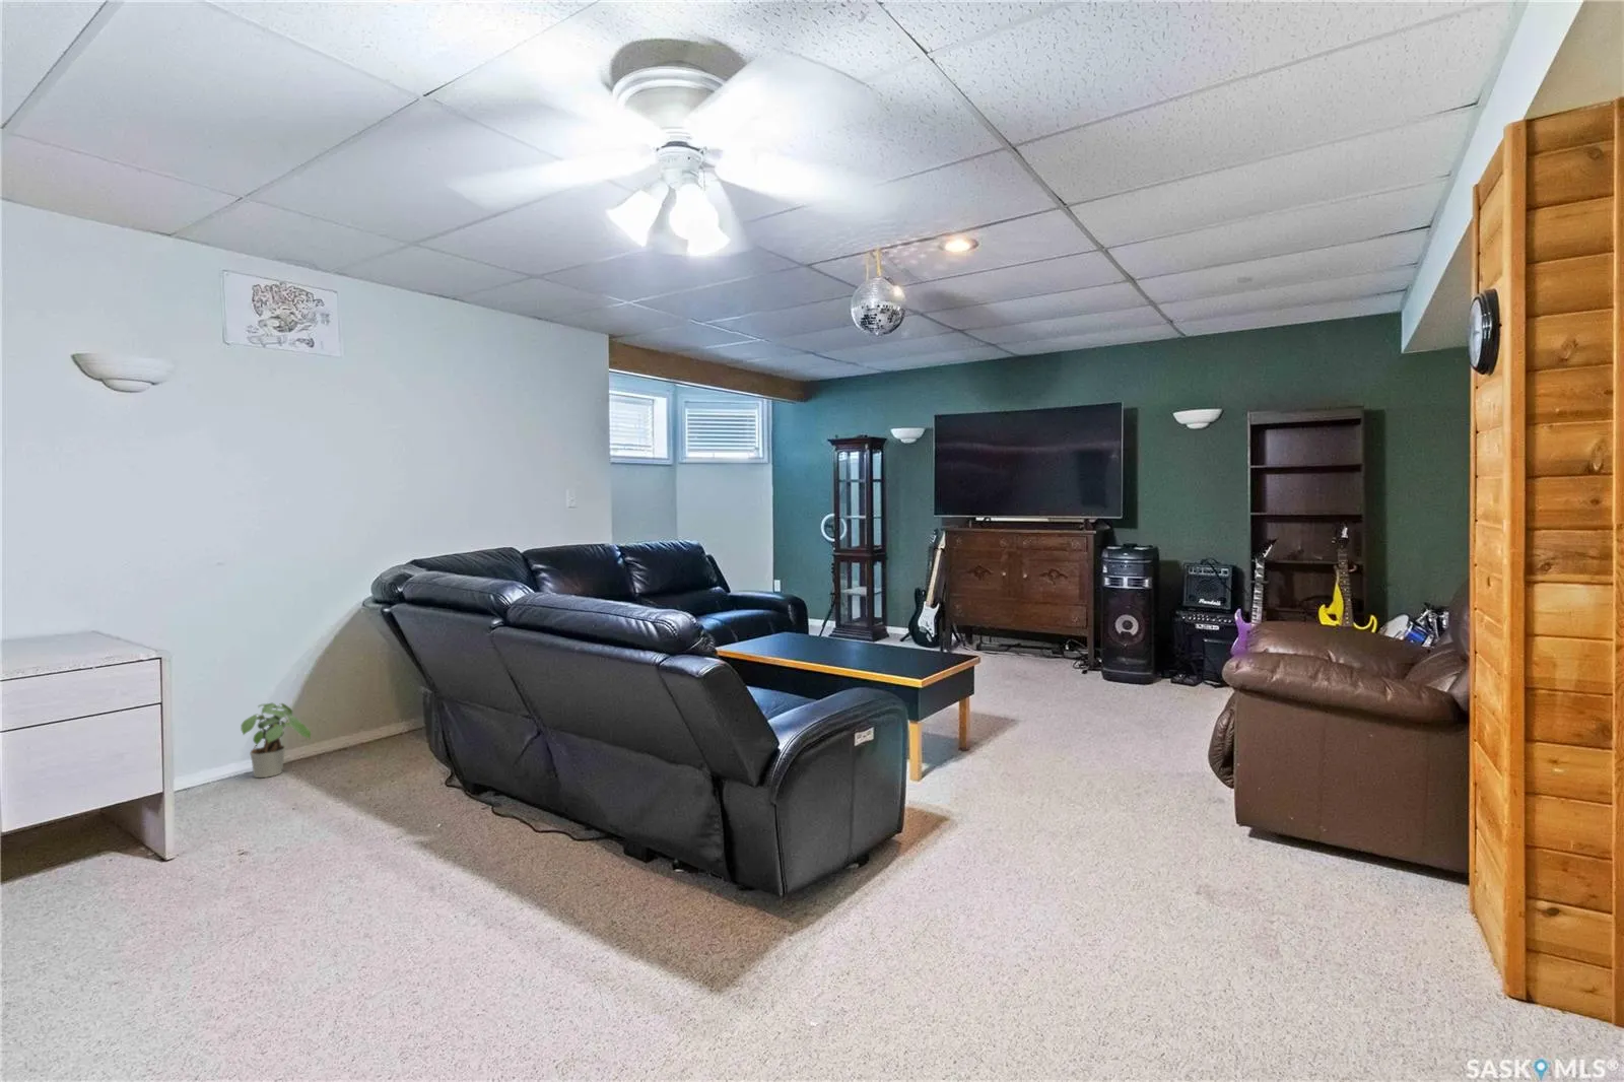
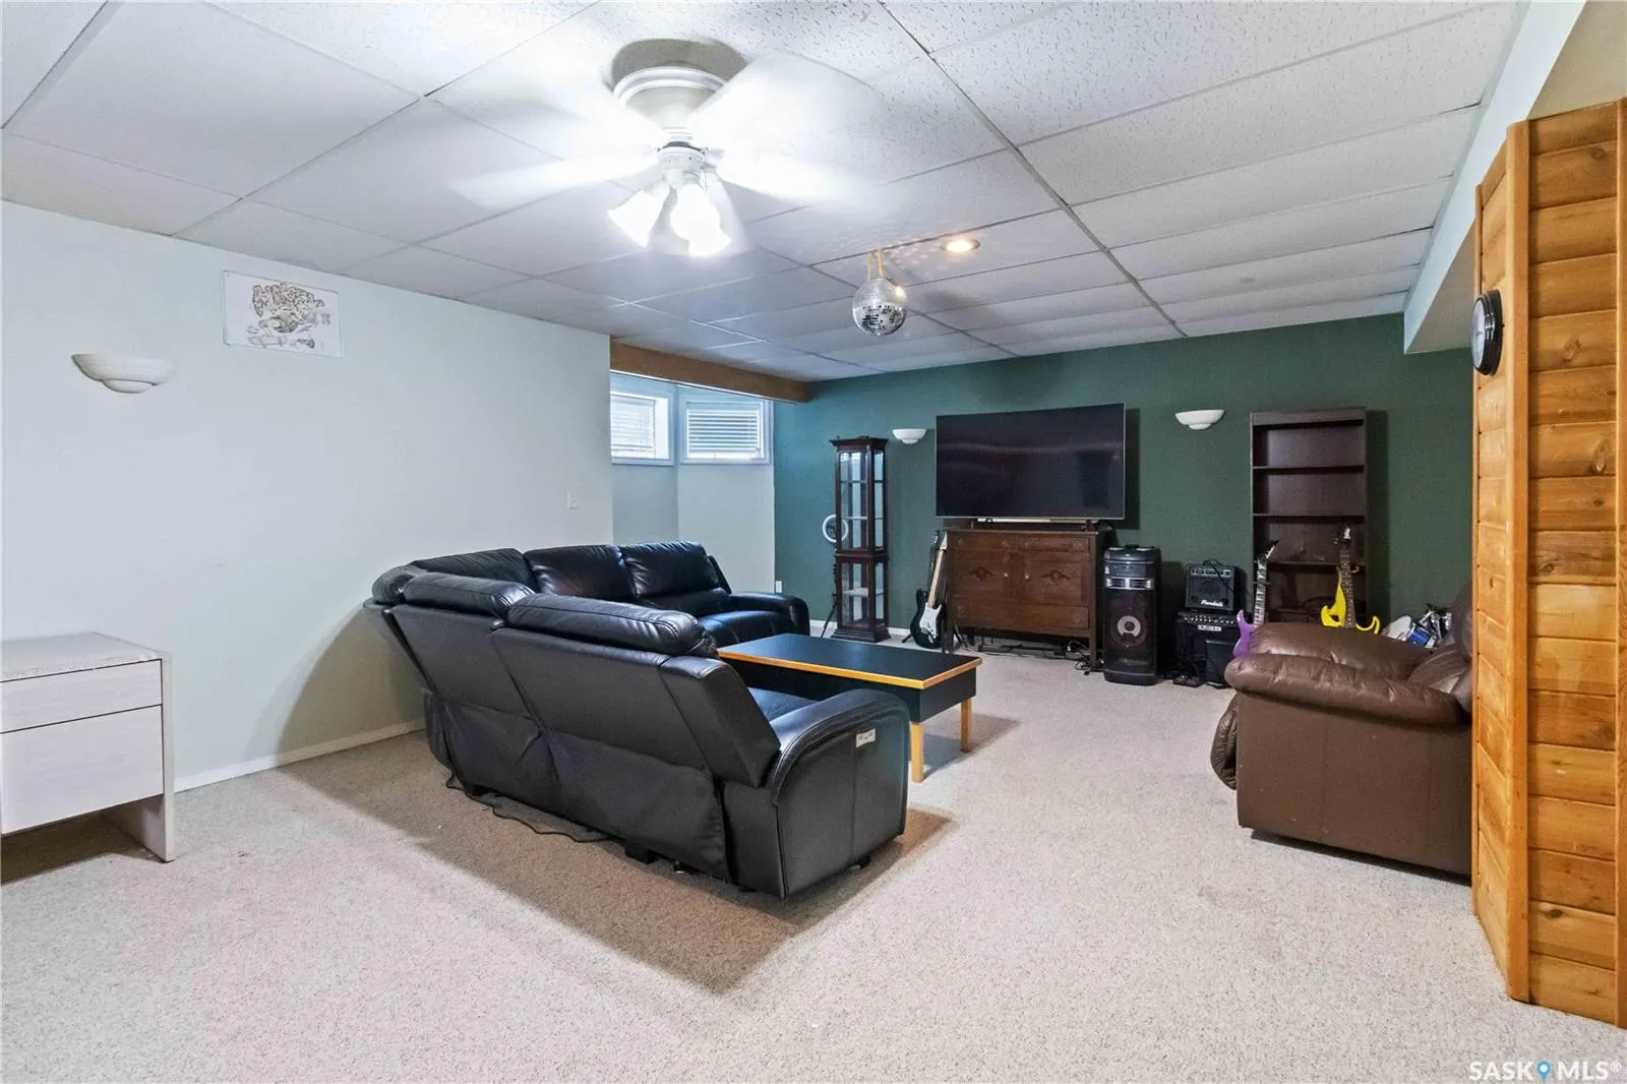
- potted plant (273, 739)
